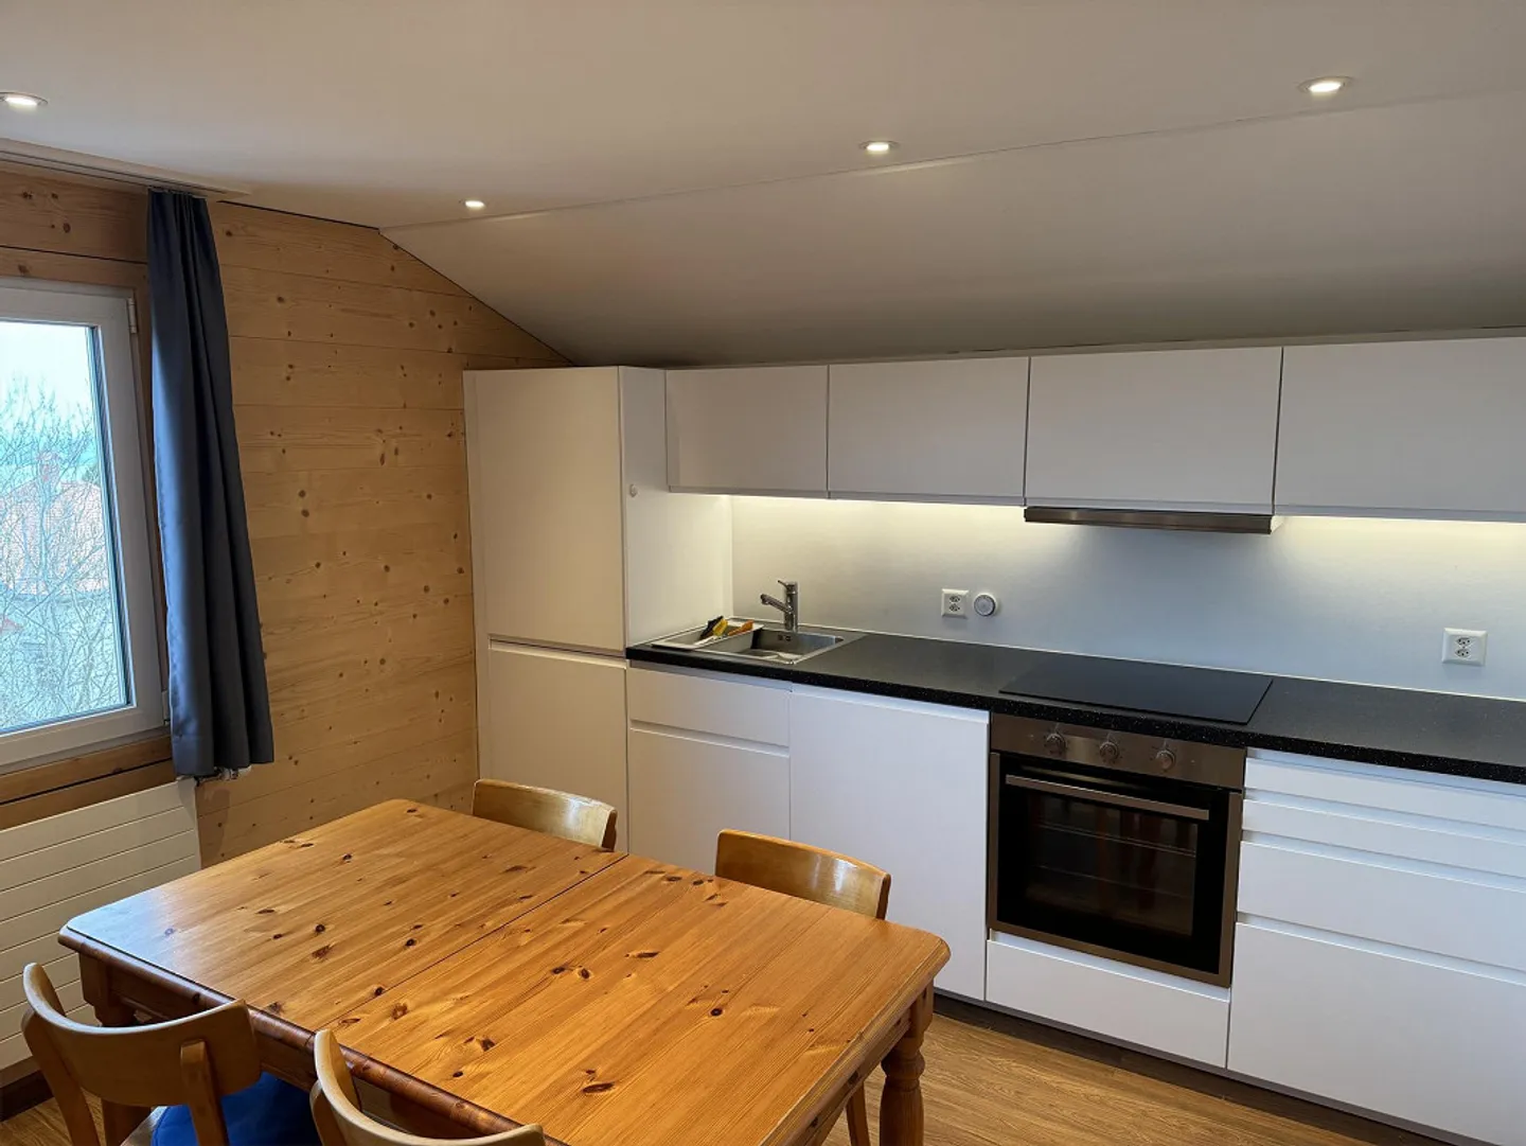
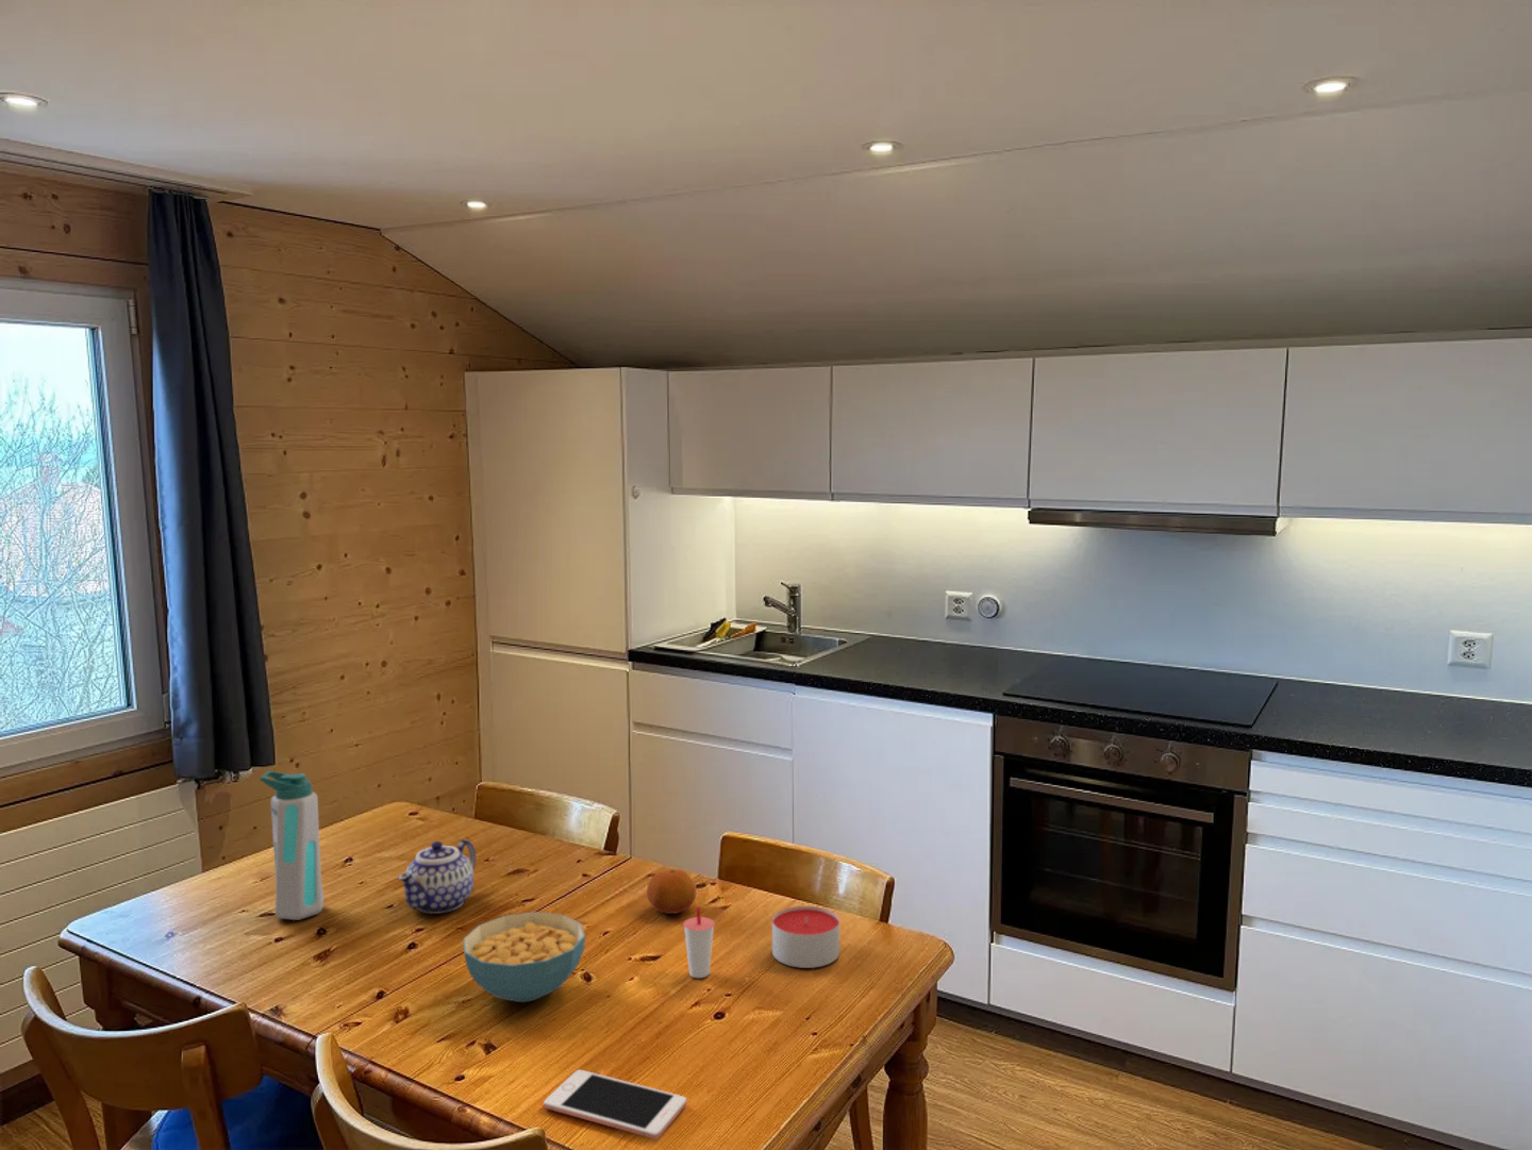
+ candle (806, 934)
+ cup (700, 940)
+ water bottle (292, 842)
+ cell phone (615, 1102)
+ cereal bowl (524, 965)
+ fruit (672, 890)
+ teapot (439, 872)
